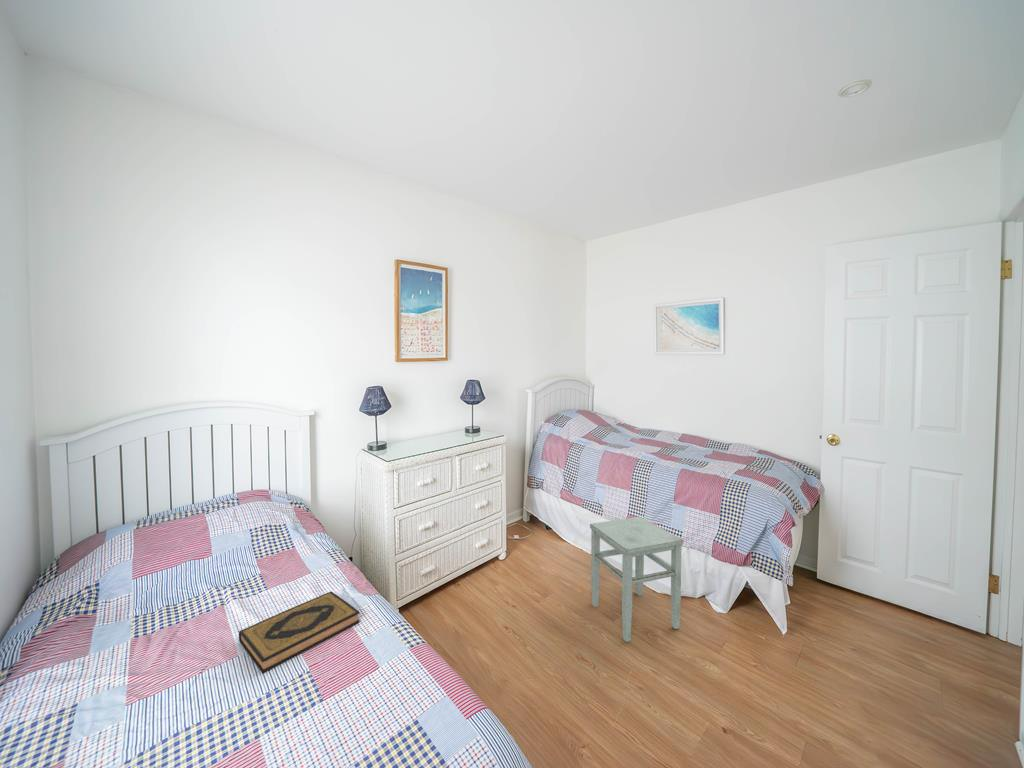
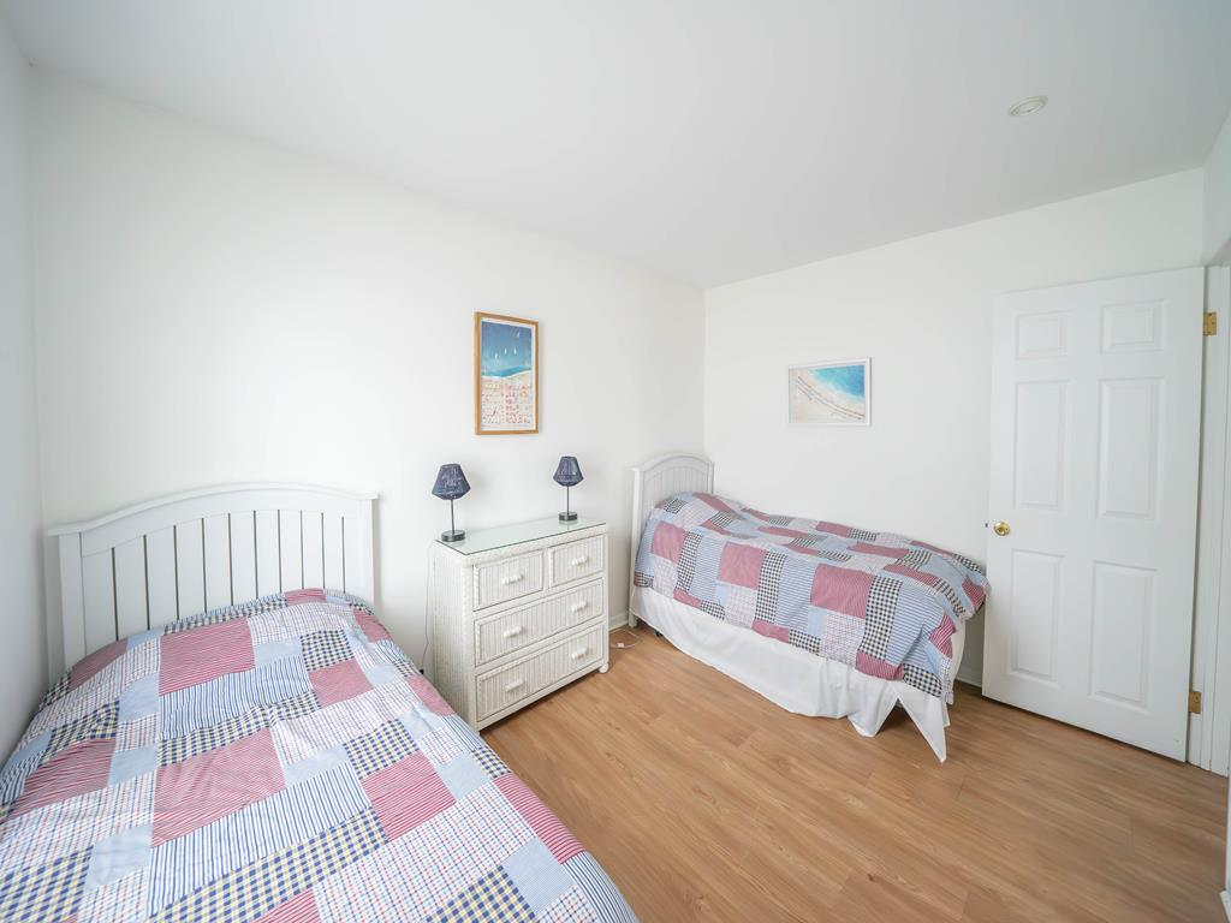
- stool (635, 573)
- hardback book (301, 626)
